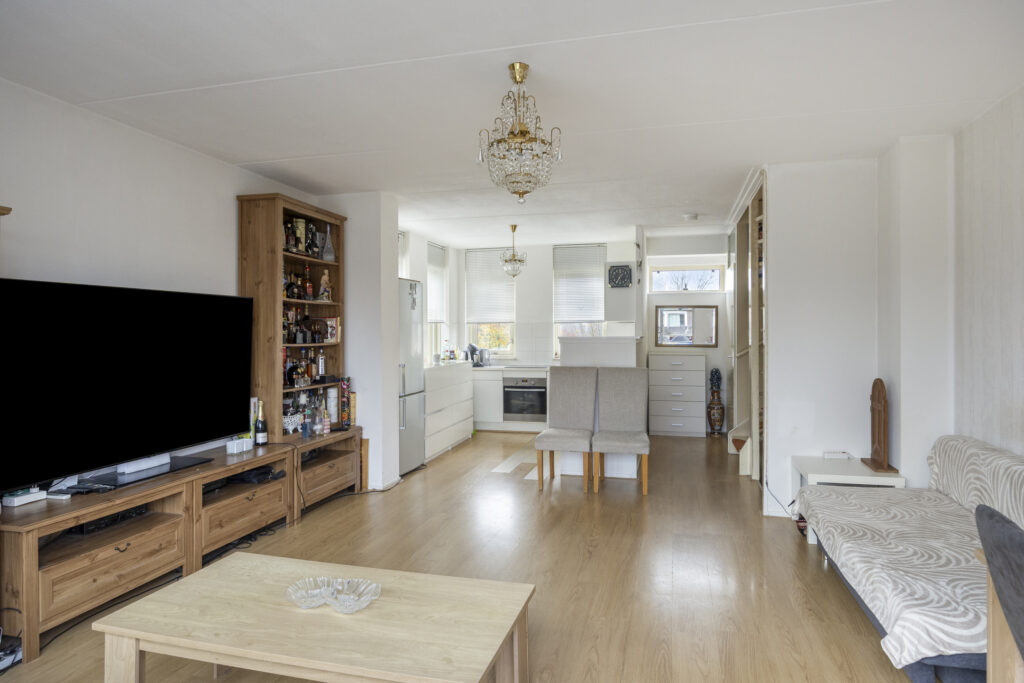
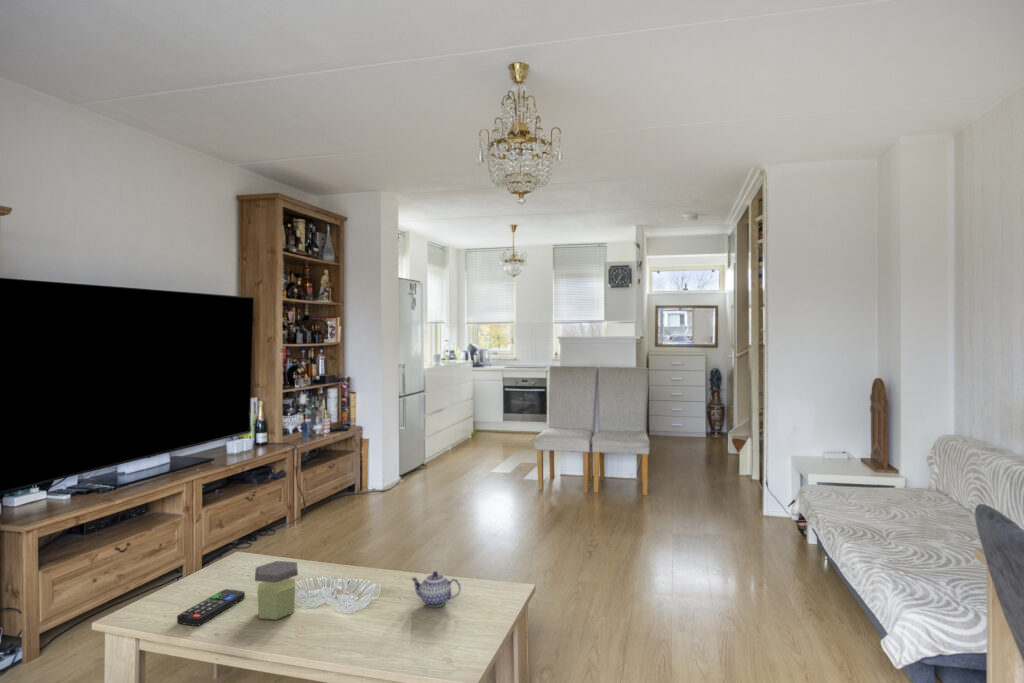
+ teapot (435, 587)
+ jar (276, 590)
+ remote control (212, 605)
